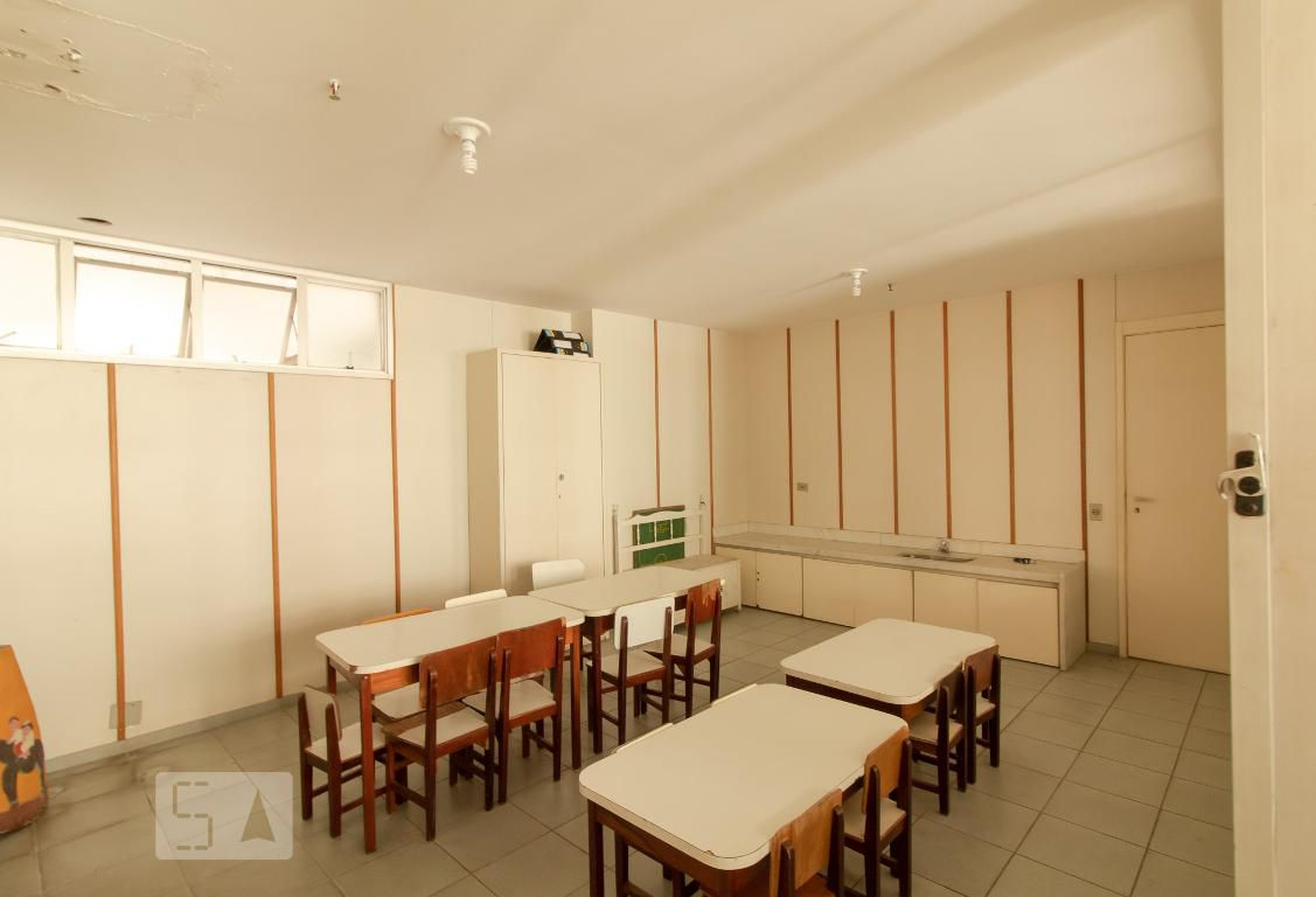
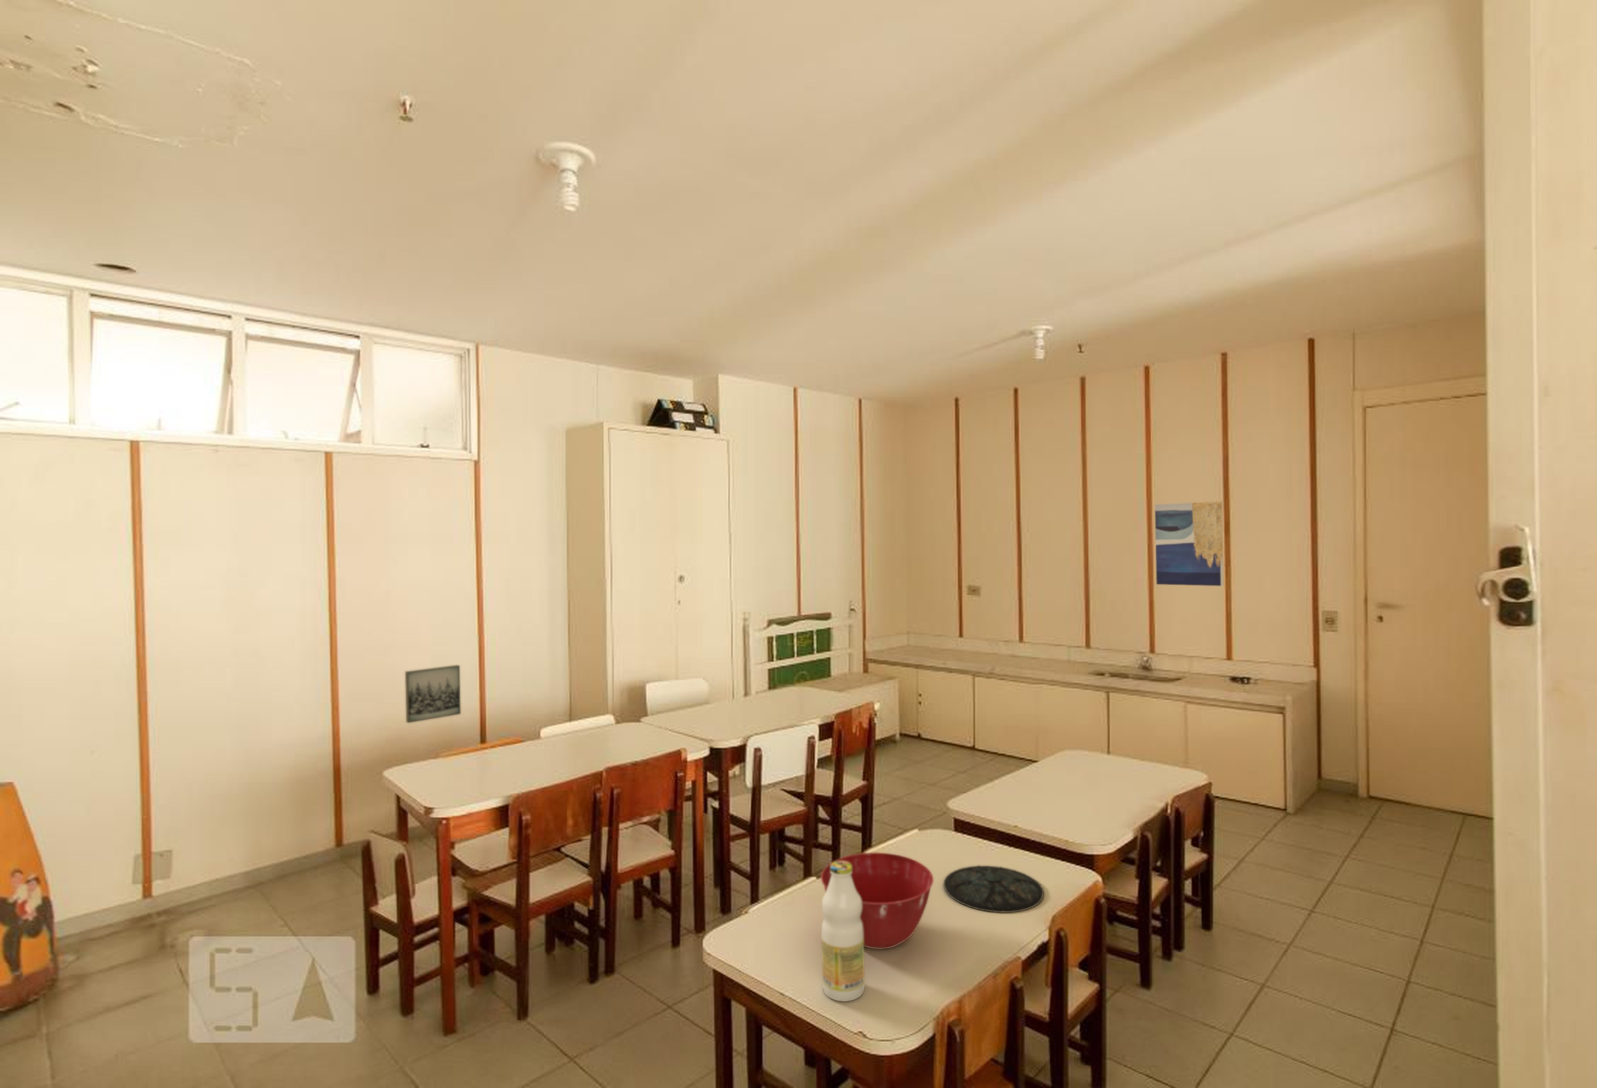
+ wall art (1188, 543)
+ bottle (842, 927)
+ wall art (433, 693)
+ plate (993, 882)
+ mixing bowl (876, 905)
